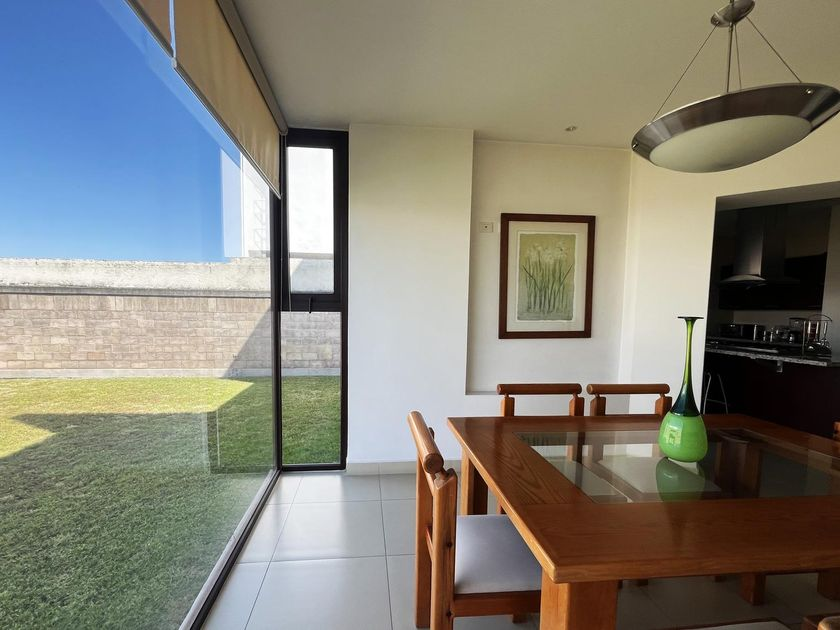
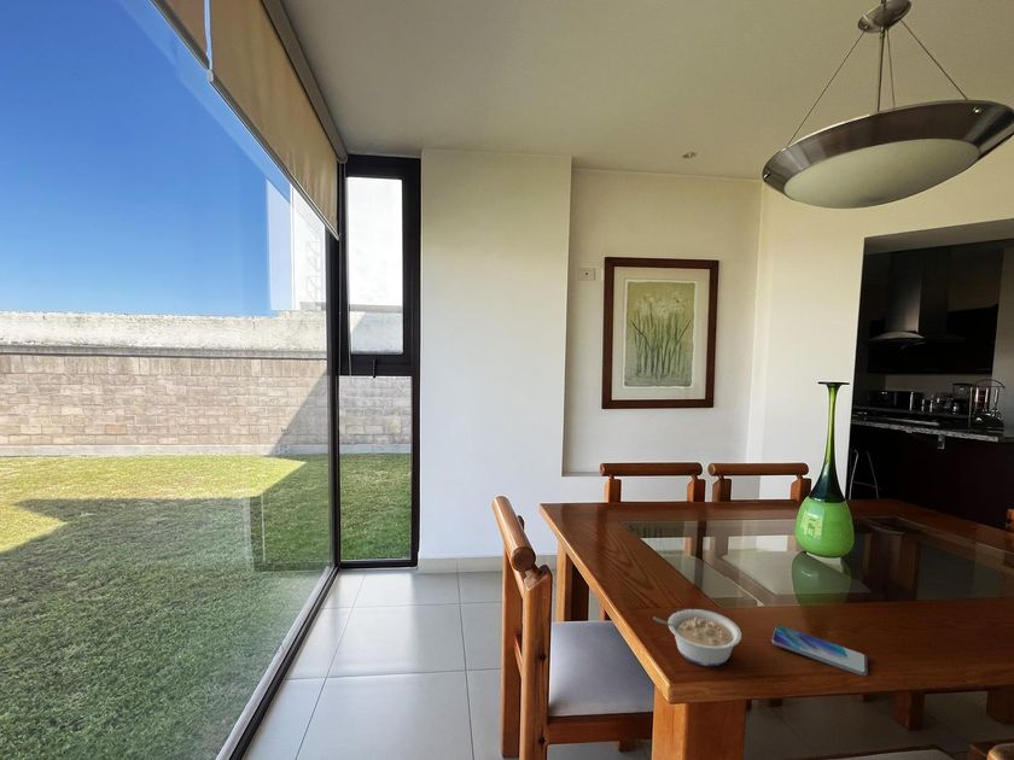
+ smartphone (817, 649)
+ legume (701, 637)
